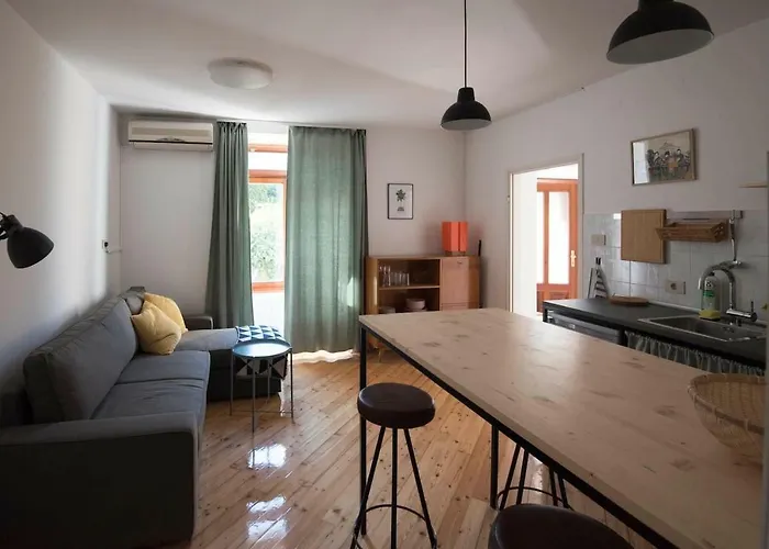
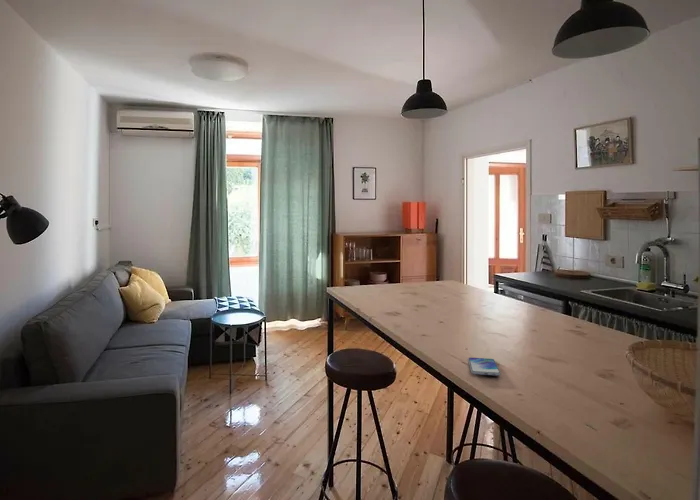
+ smartphone (483, 366)
